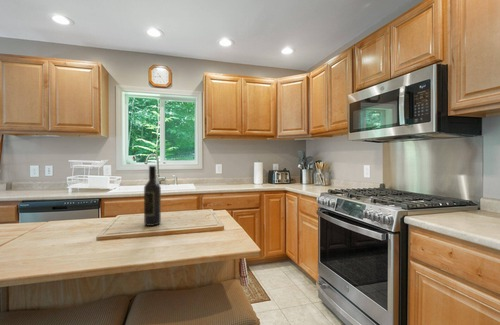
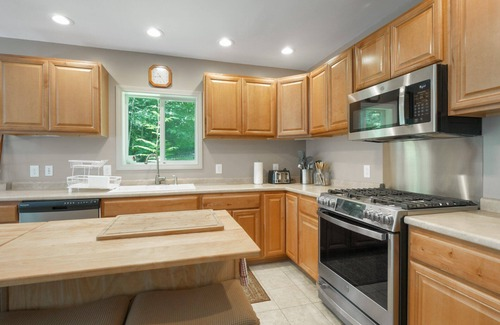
- wine bottle (152, 194)
